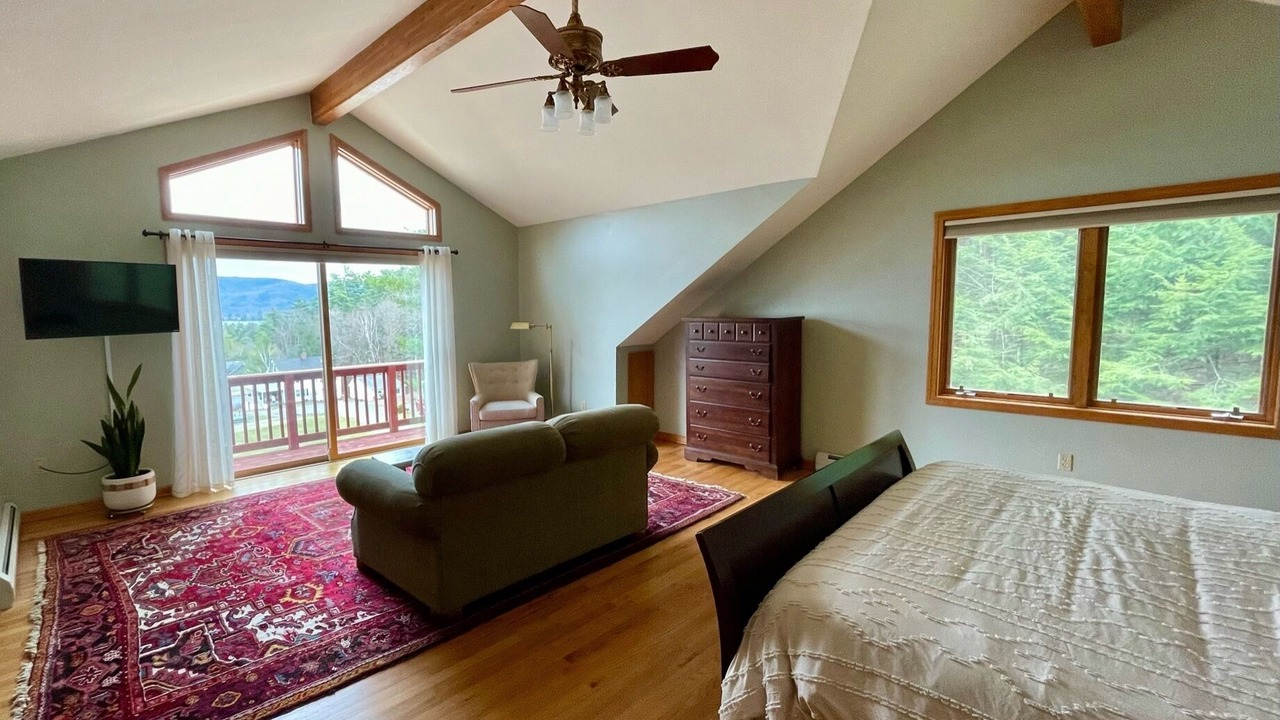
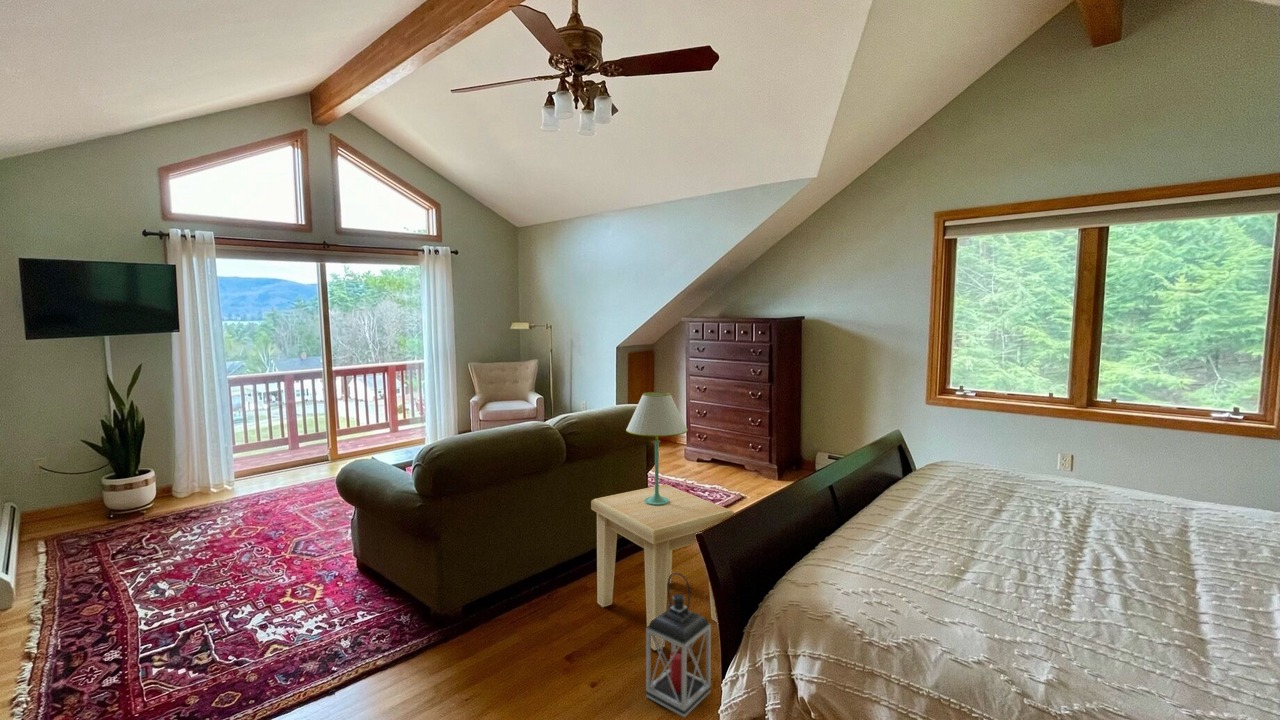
+ lantern (678, 634)
+ table lamp (656, 447)
+ side table (660, 558)
